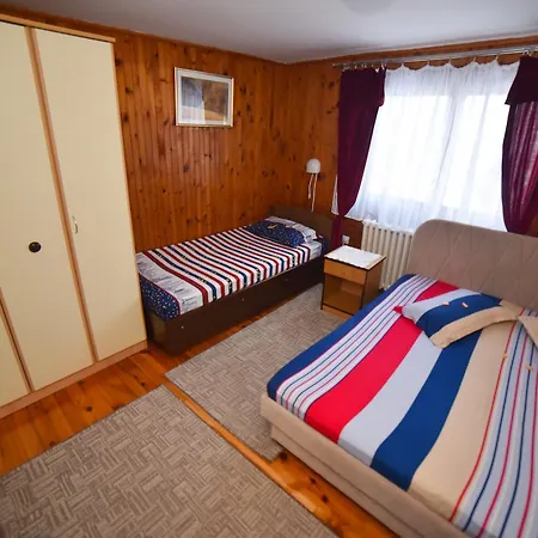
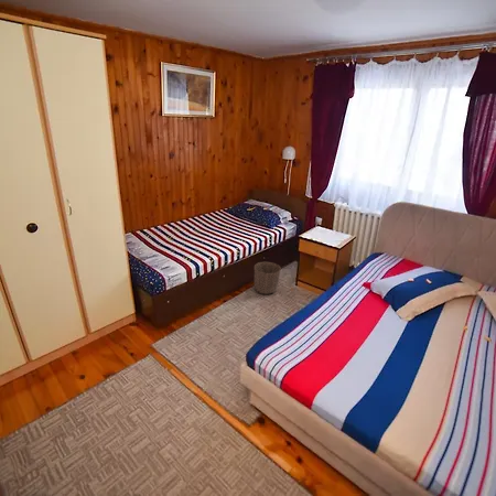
+ waste basket (266, 278)
